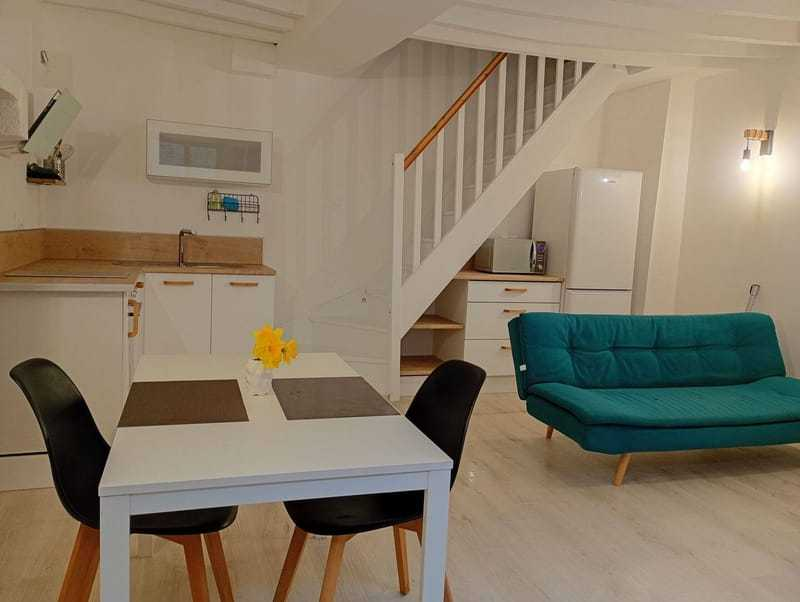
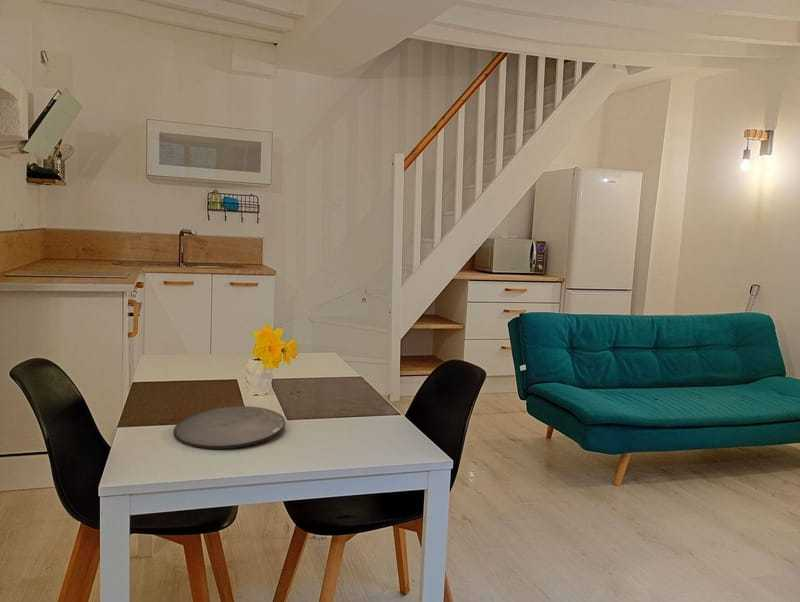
+ plate (230, 425)
